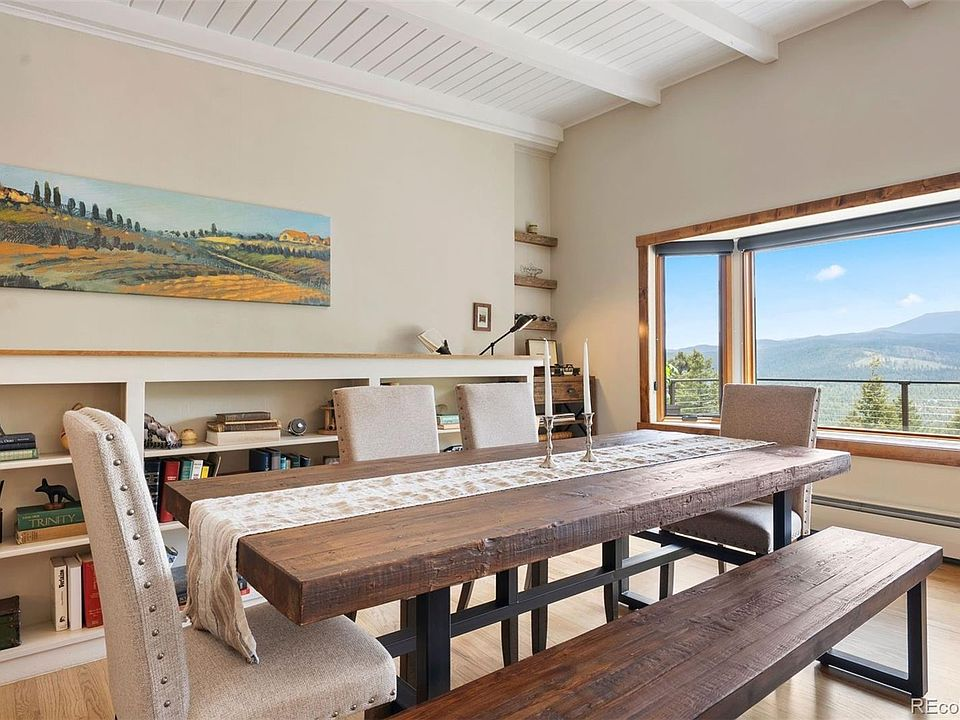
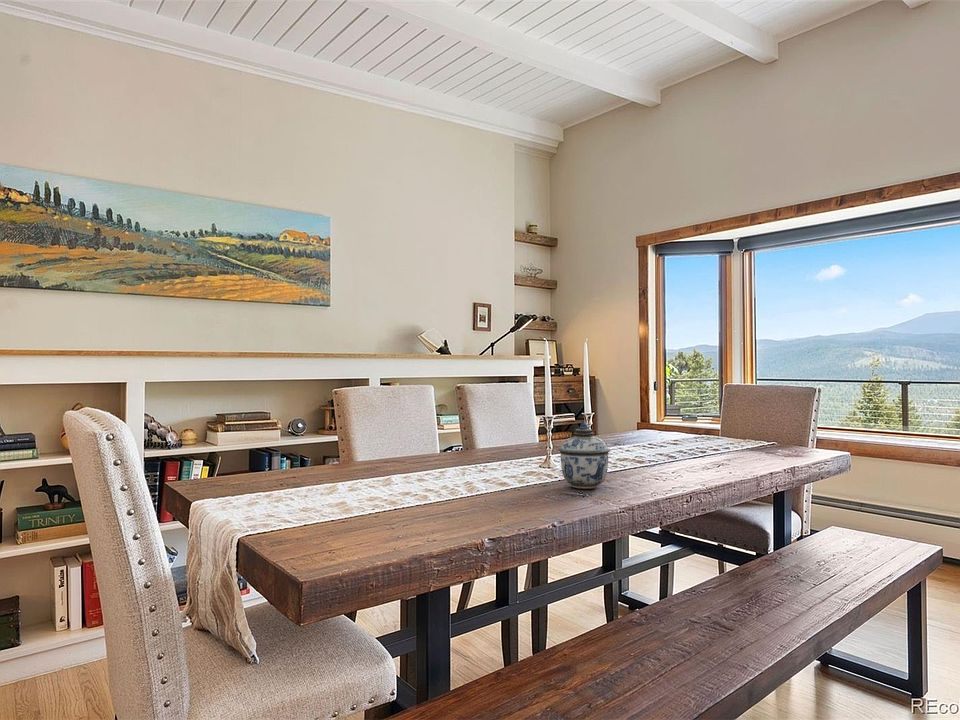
+ lidded jar (584, 454)
